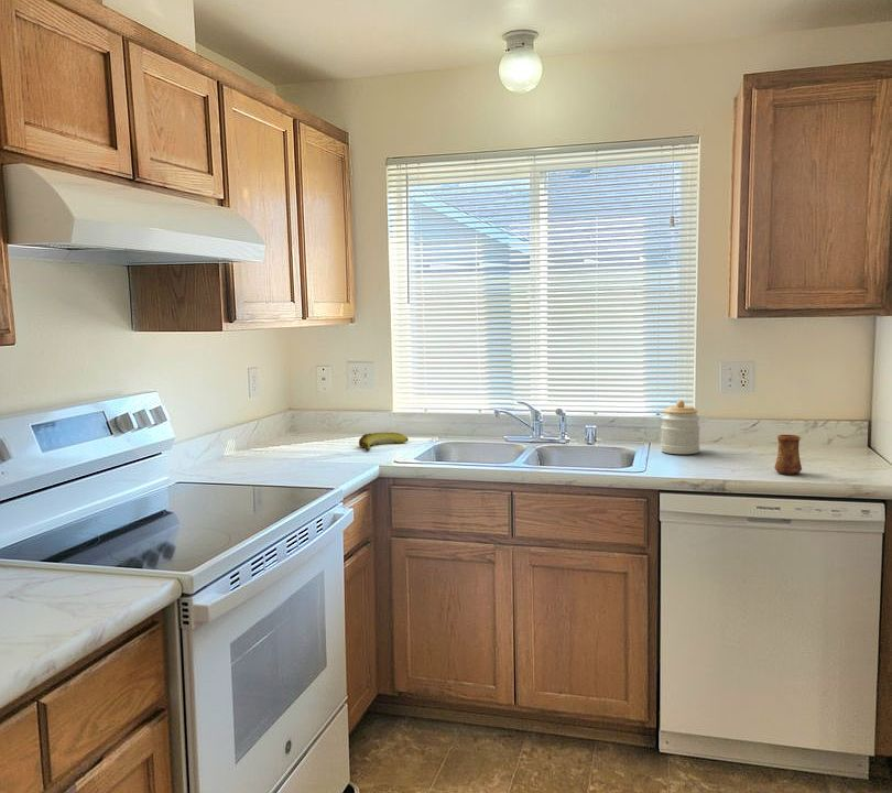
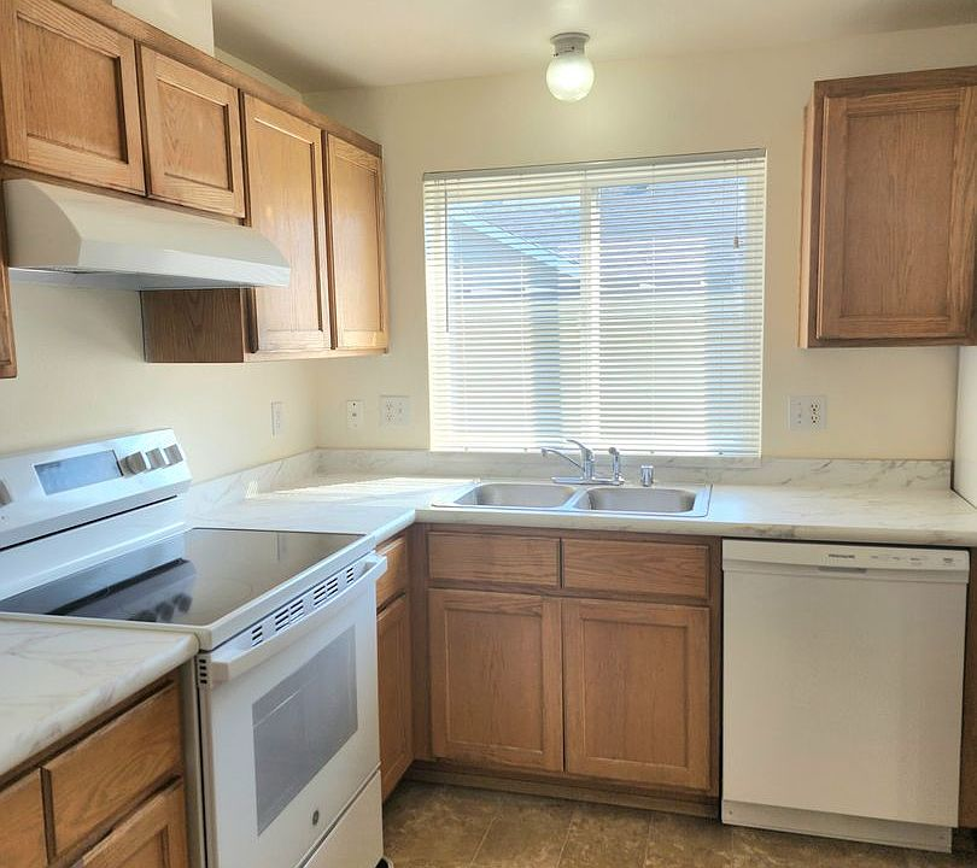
- cup (787, 454)
- banana (383, 439)
- jar (679, 425)
